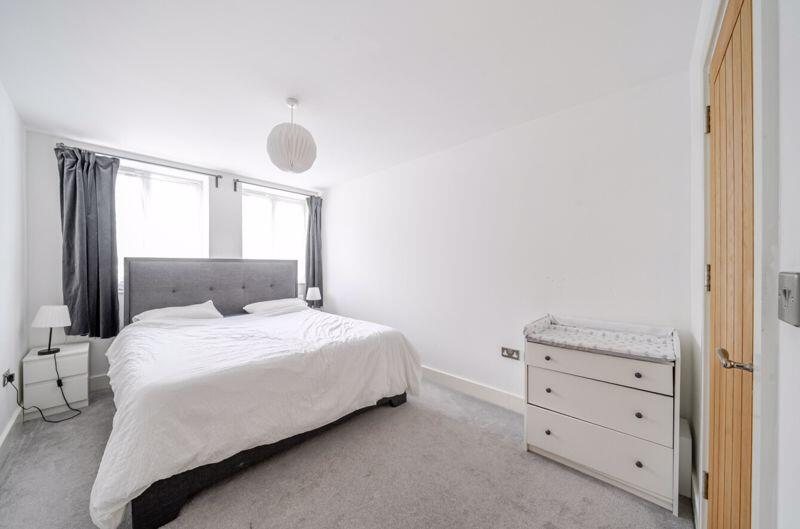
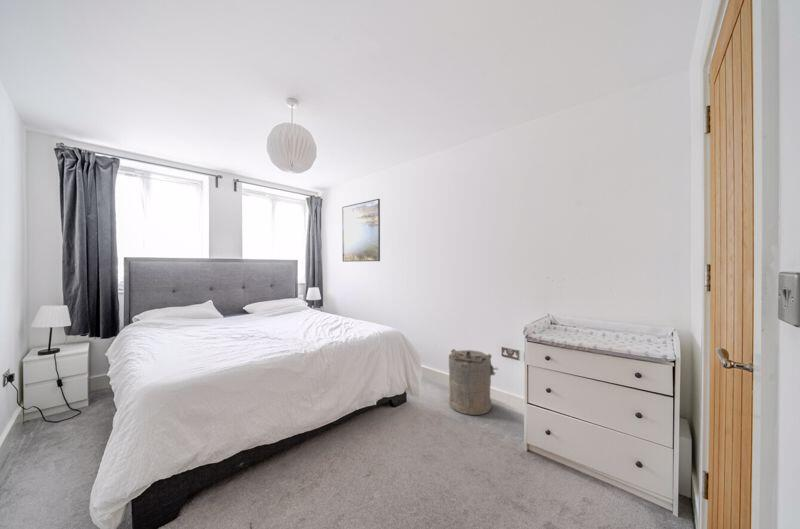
+ laundry hamper (468, 377)
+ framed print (359, 232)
